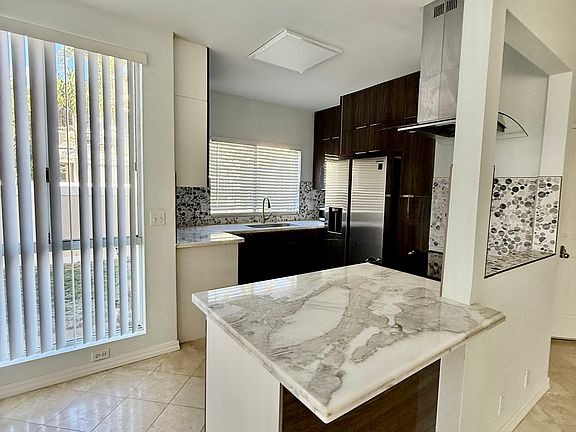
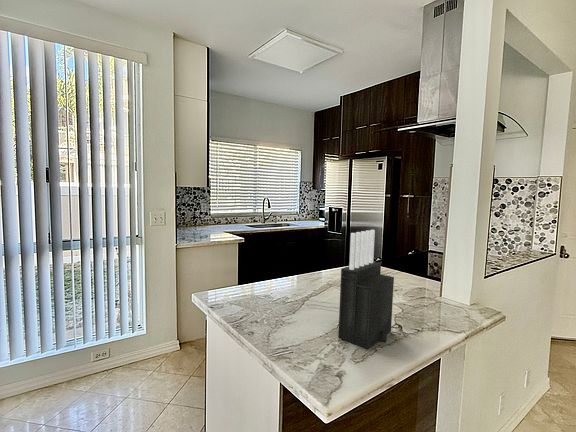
+ knife block (371, 284)
